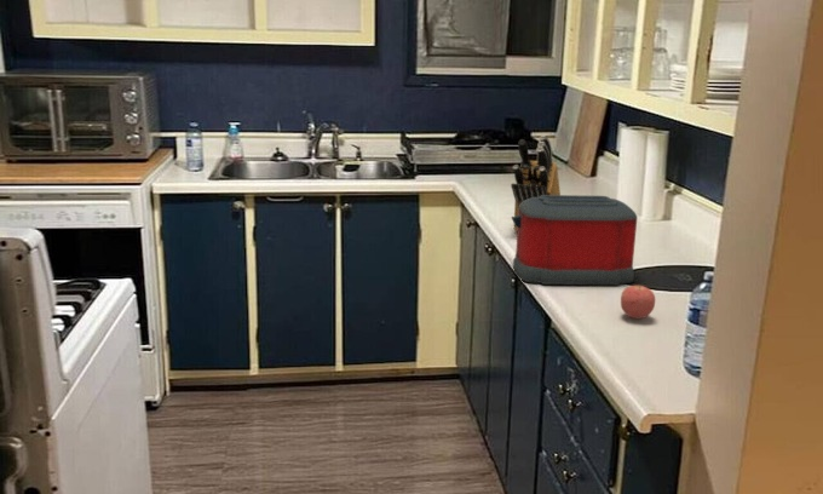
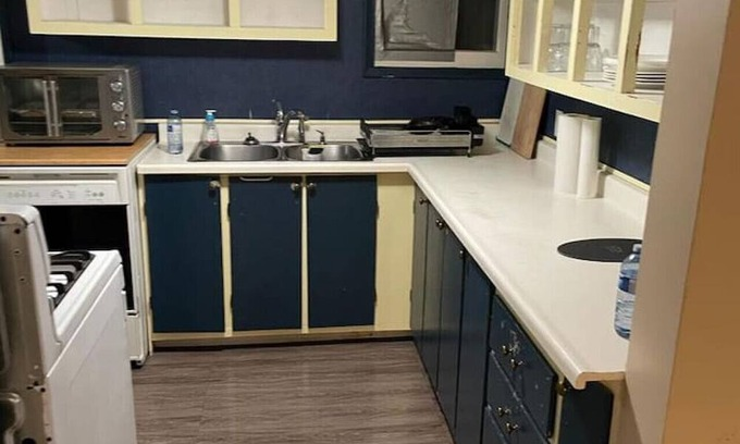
- toaster (571, 236)
- knife block (539, 180)
- apple (638, 300)
